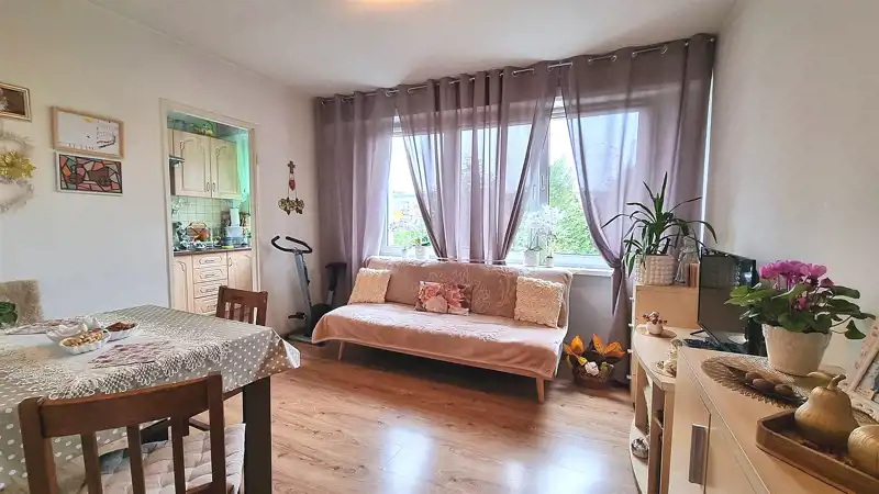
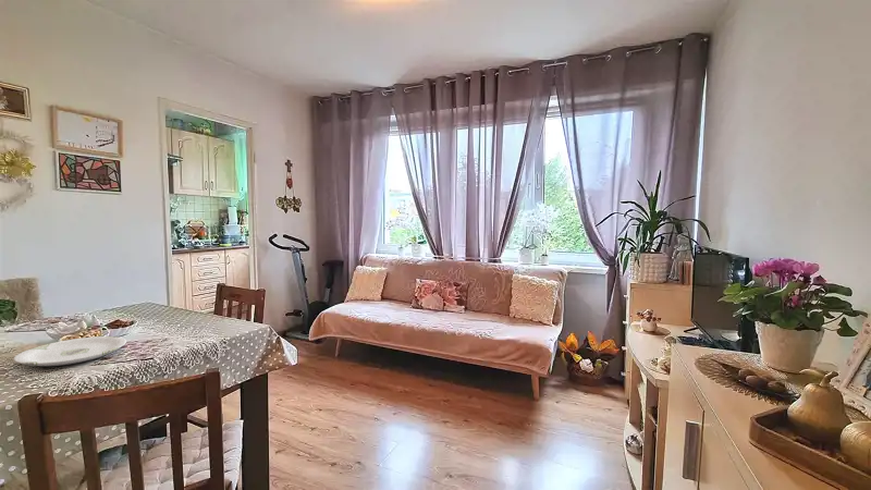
+ plate (74, 352)
